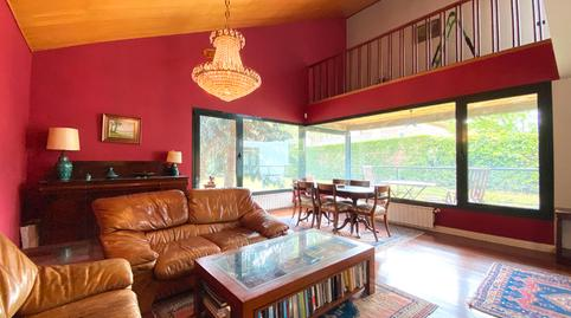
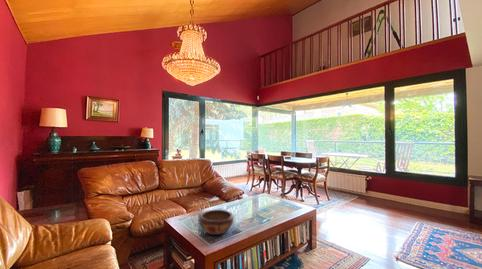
+ decorative bowl (216, 222)
